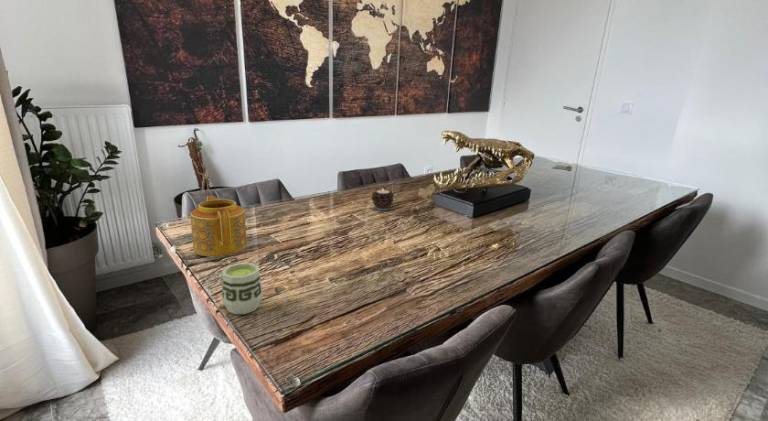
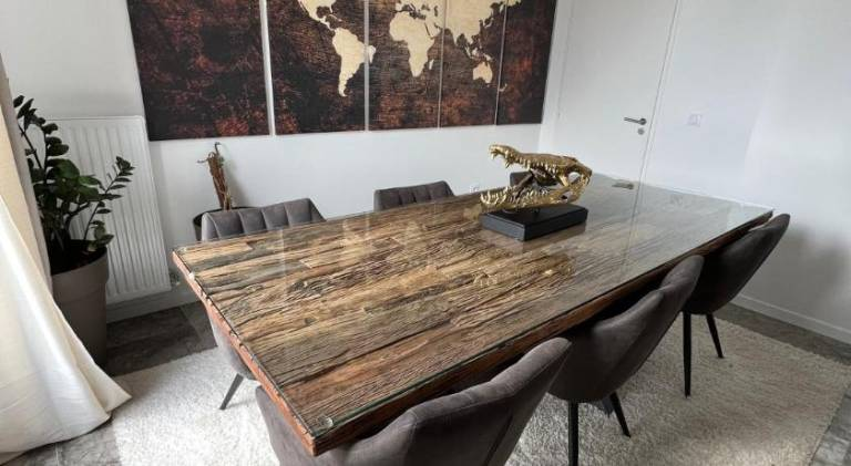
- cup (242, 288)
- candle (382, 198)
- teapot (218, 224)
